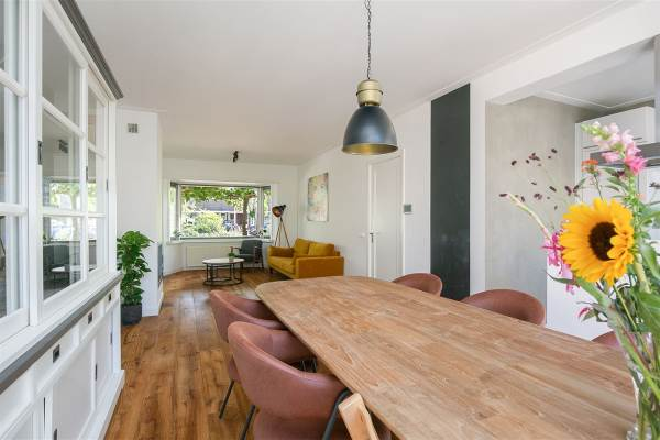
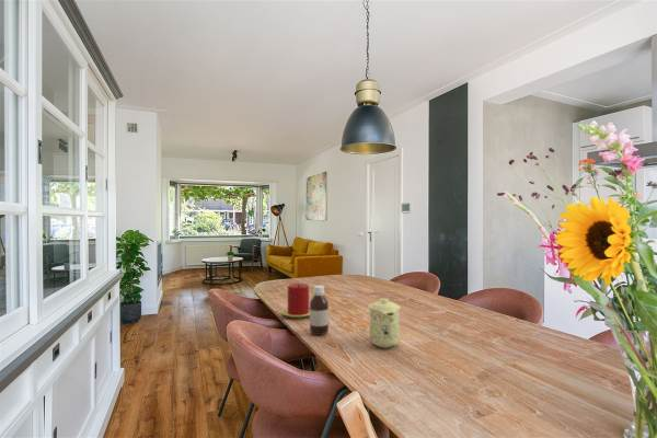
+ mug (383, 321)
+ candle (298, 299)
+ bottle (319, 309)
